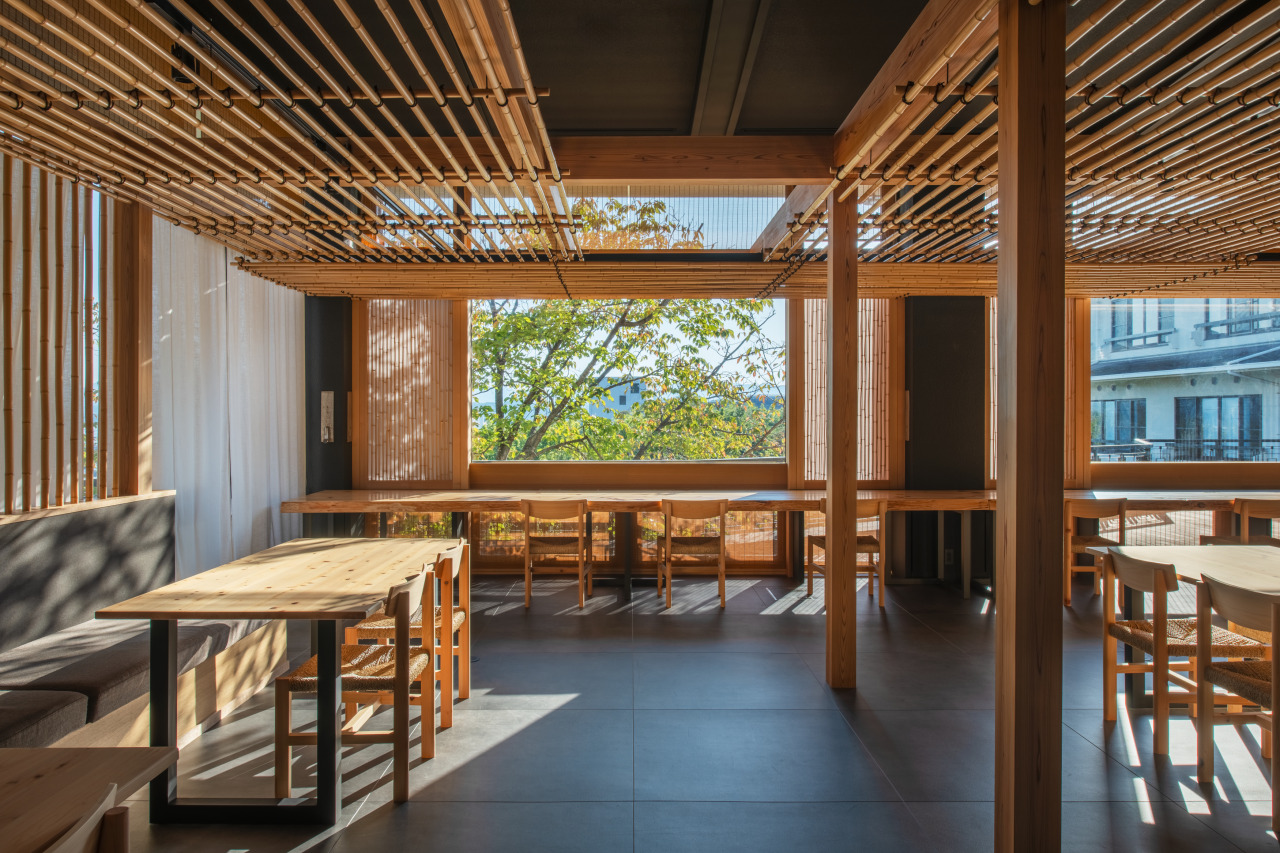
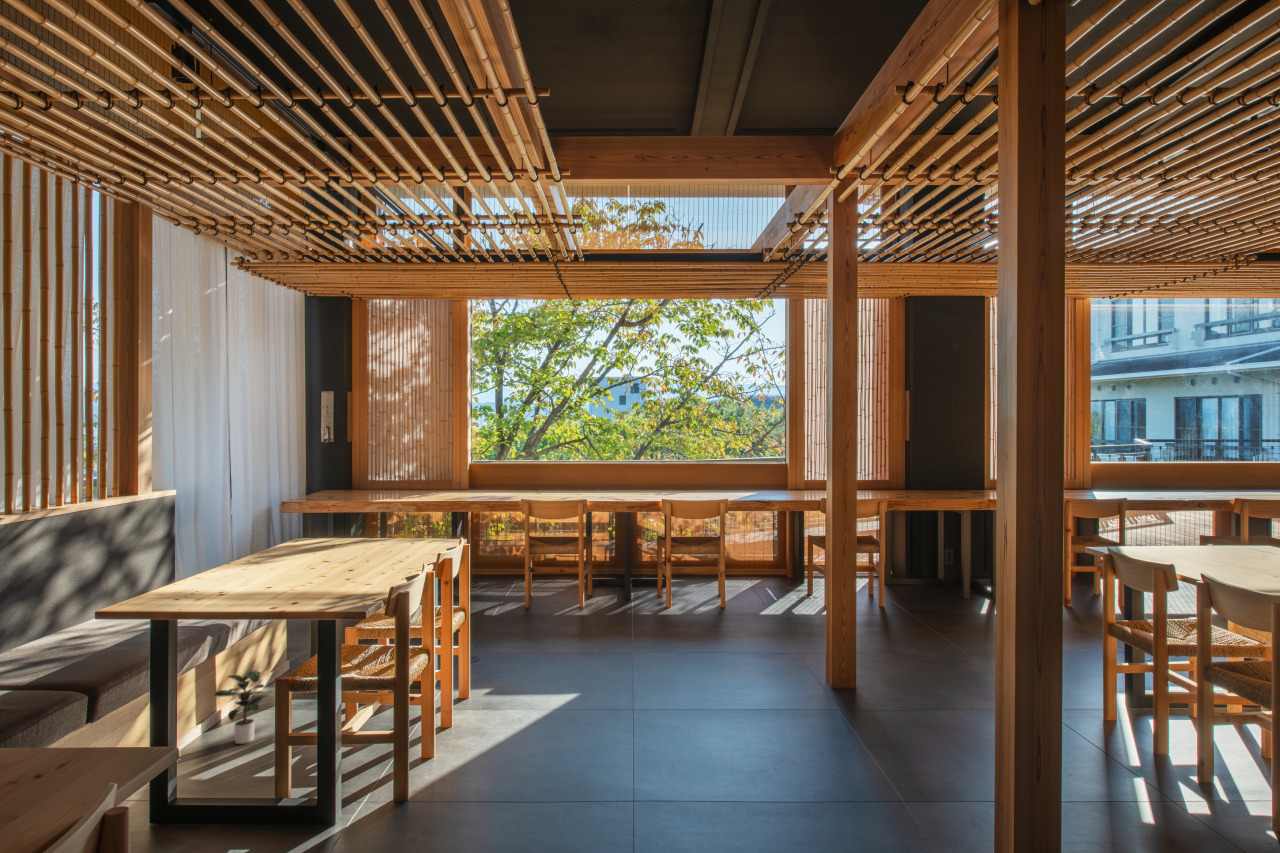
+ potted plant (245, 703)
